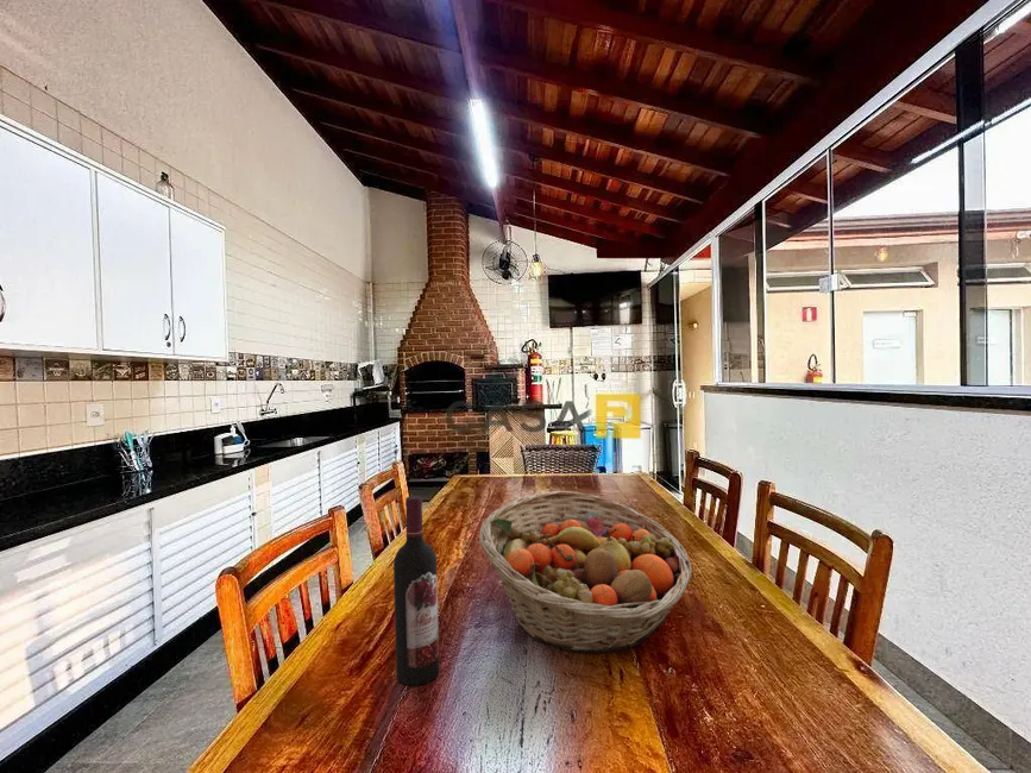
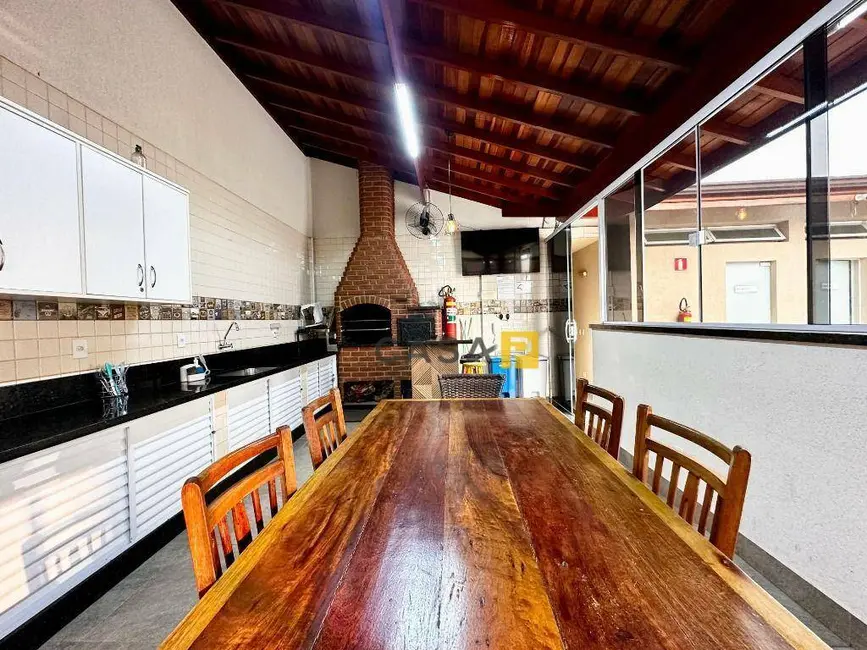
- fruit basket (586, 559)
- wine bottle (415, 585)
